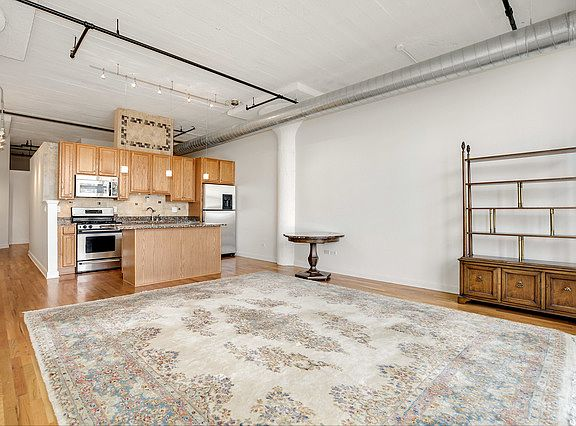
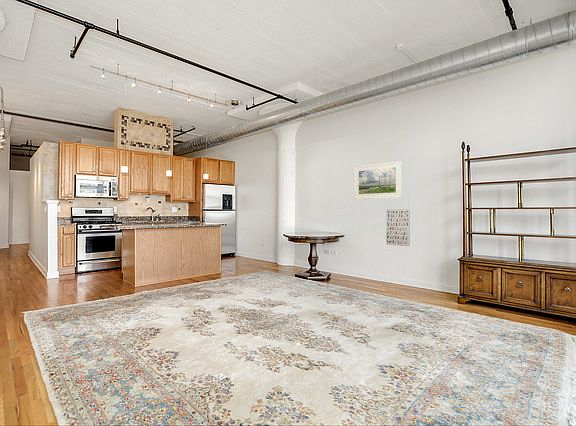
+ wall art (397, 227)
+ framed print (376, 181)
